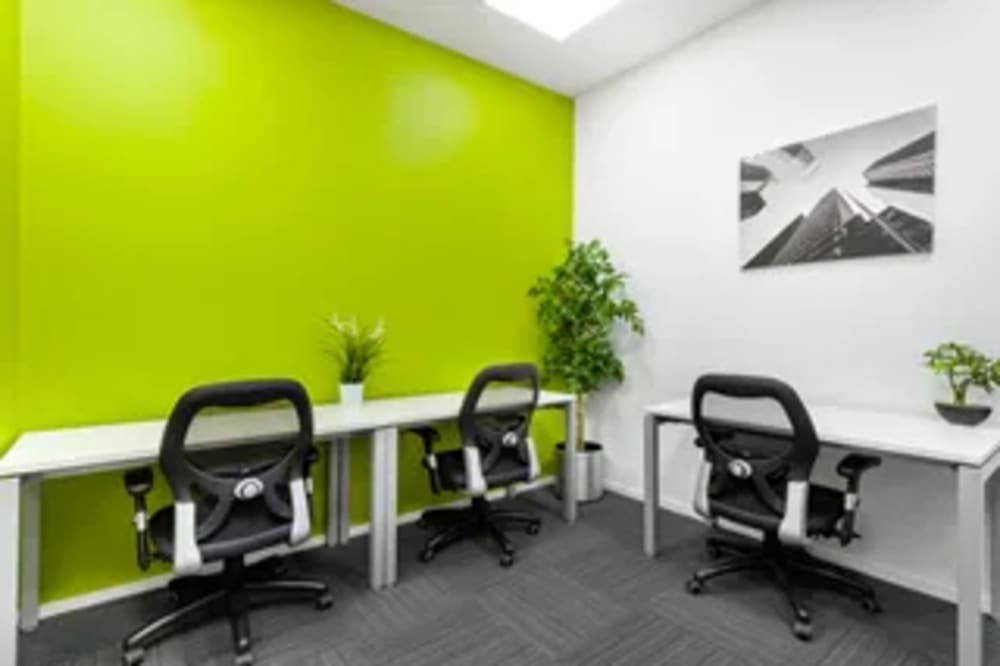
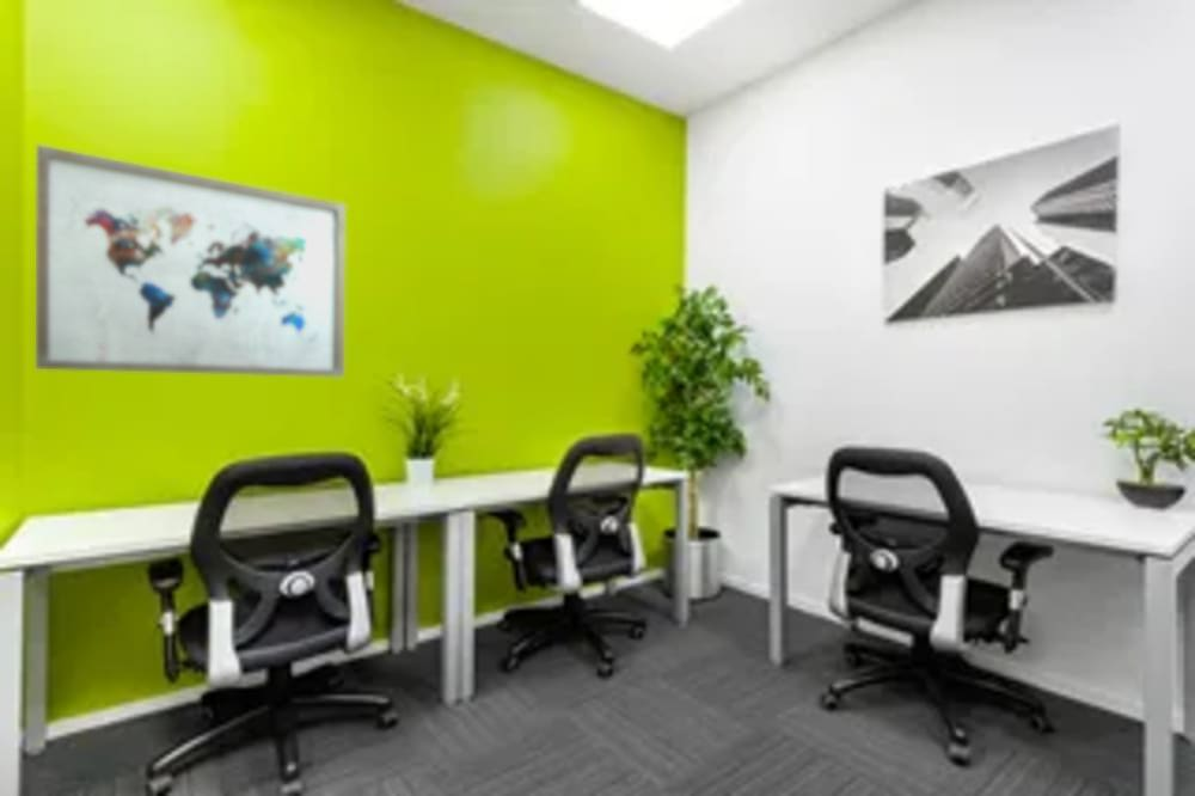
+ wall art (210, 276)
